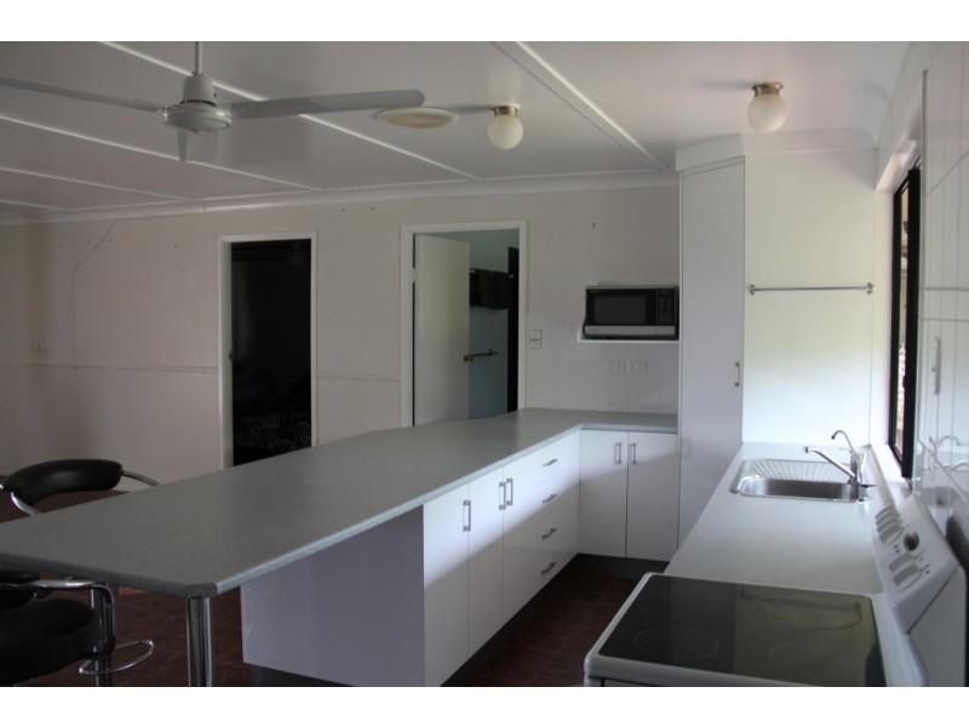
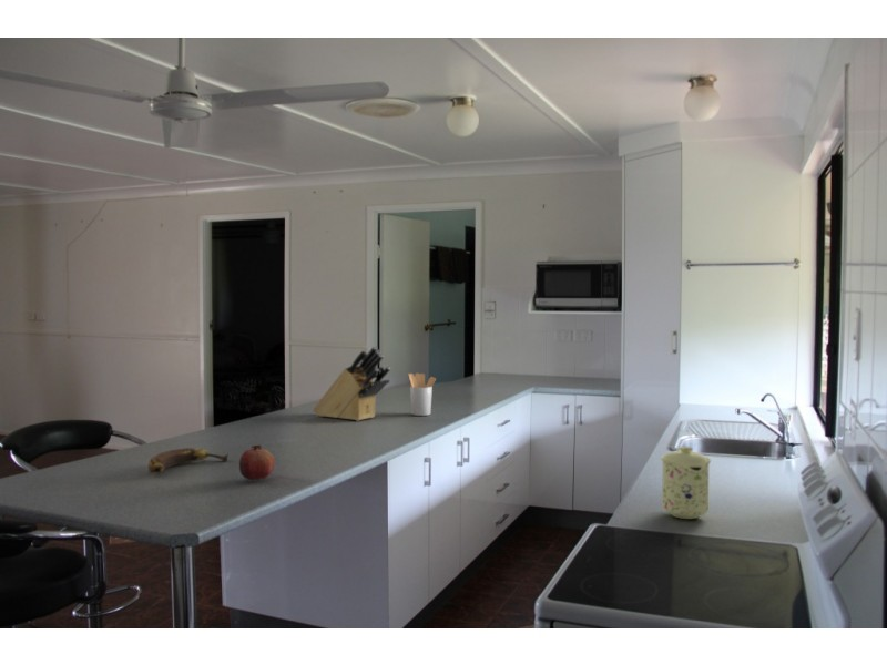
+ utensil holder (419, 392)
+ mug (683, 480)
+ fruit (256, 462)
+ banana (182, 459)
+ knife block (351, 381)
